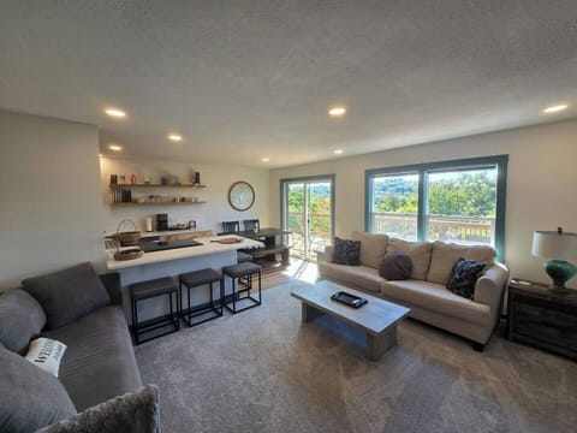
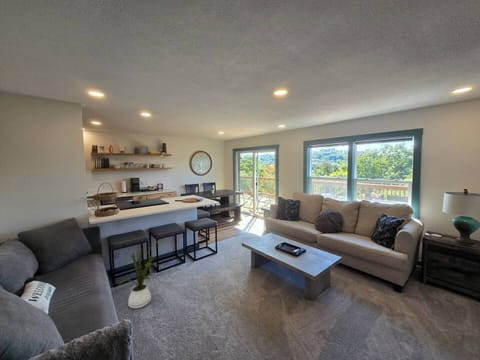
+ house plant (141, 272)
